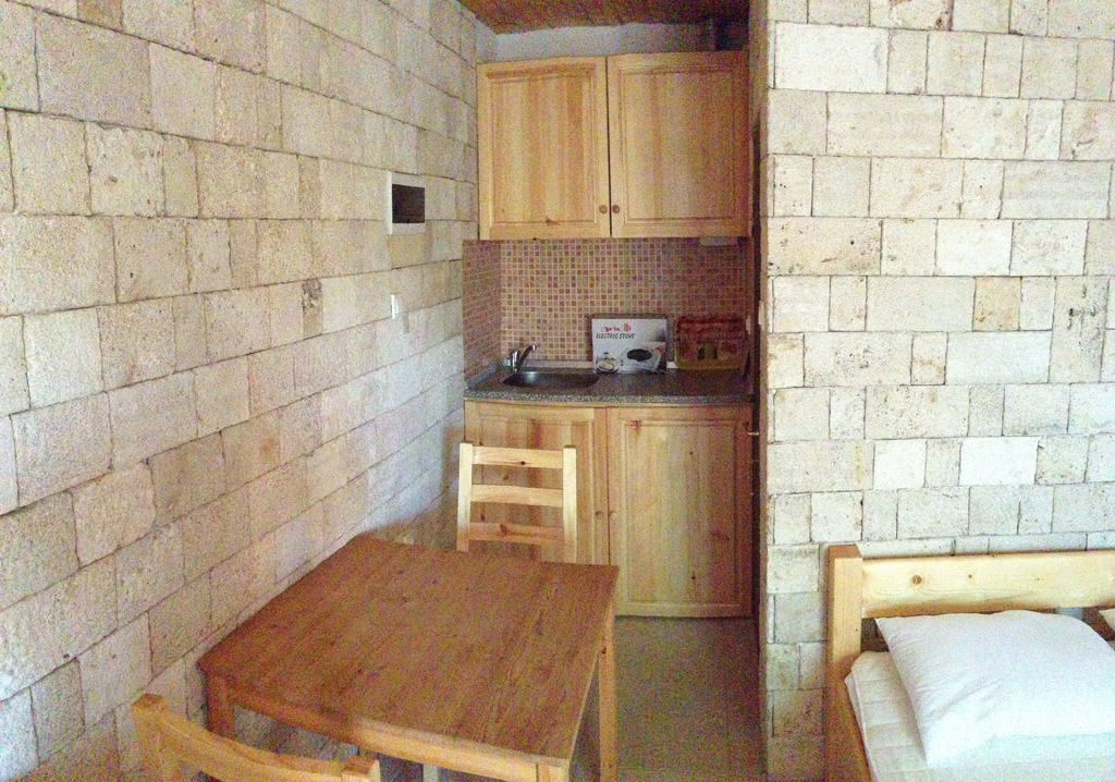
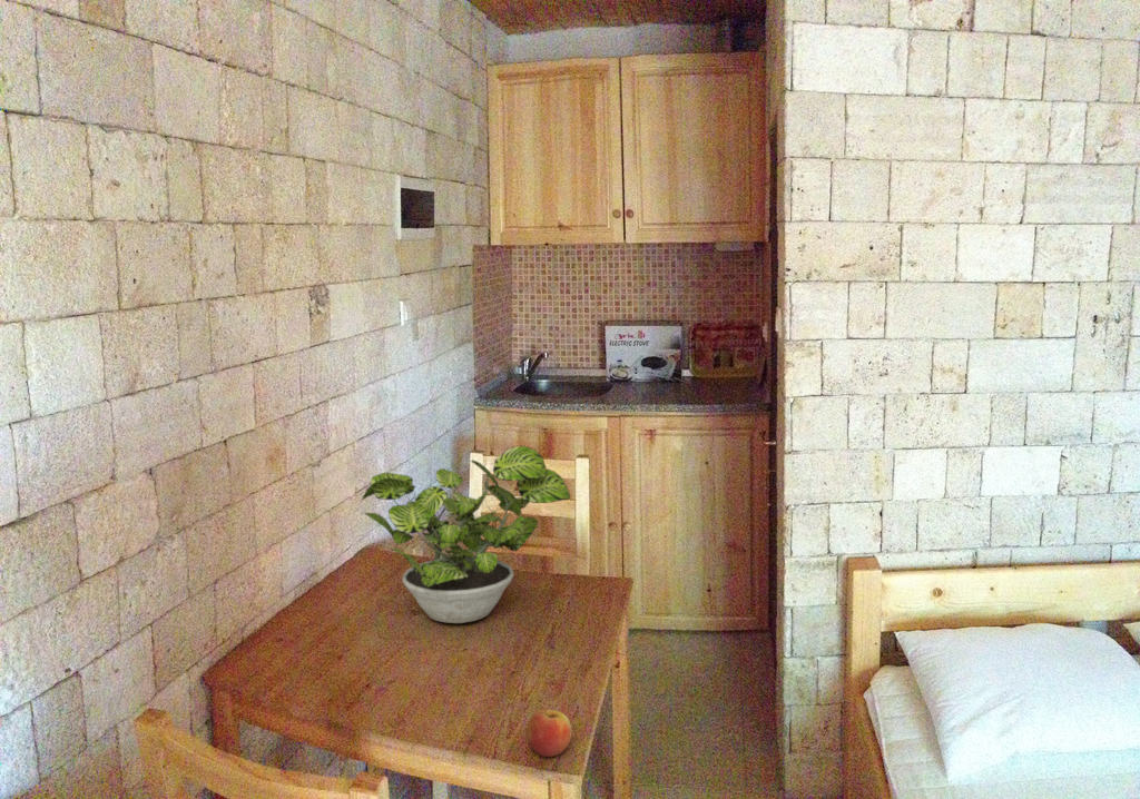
+ potted plant (466, 533)
+ apple (549, 729)
